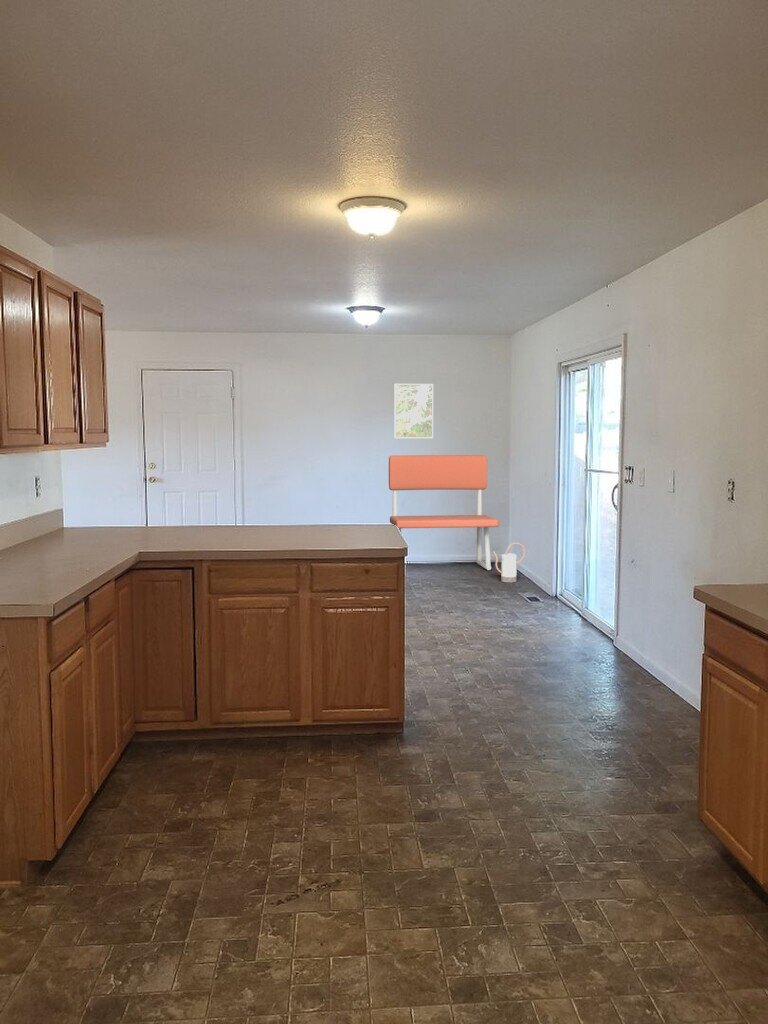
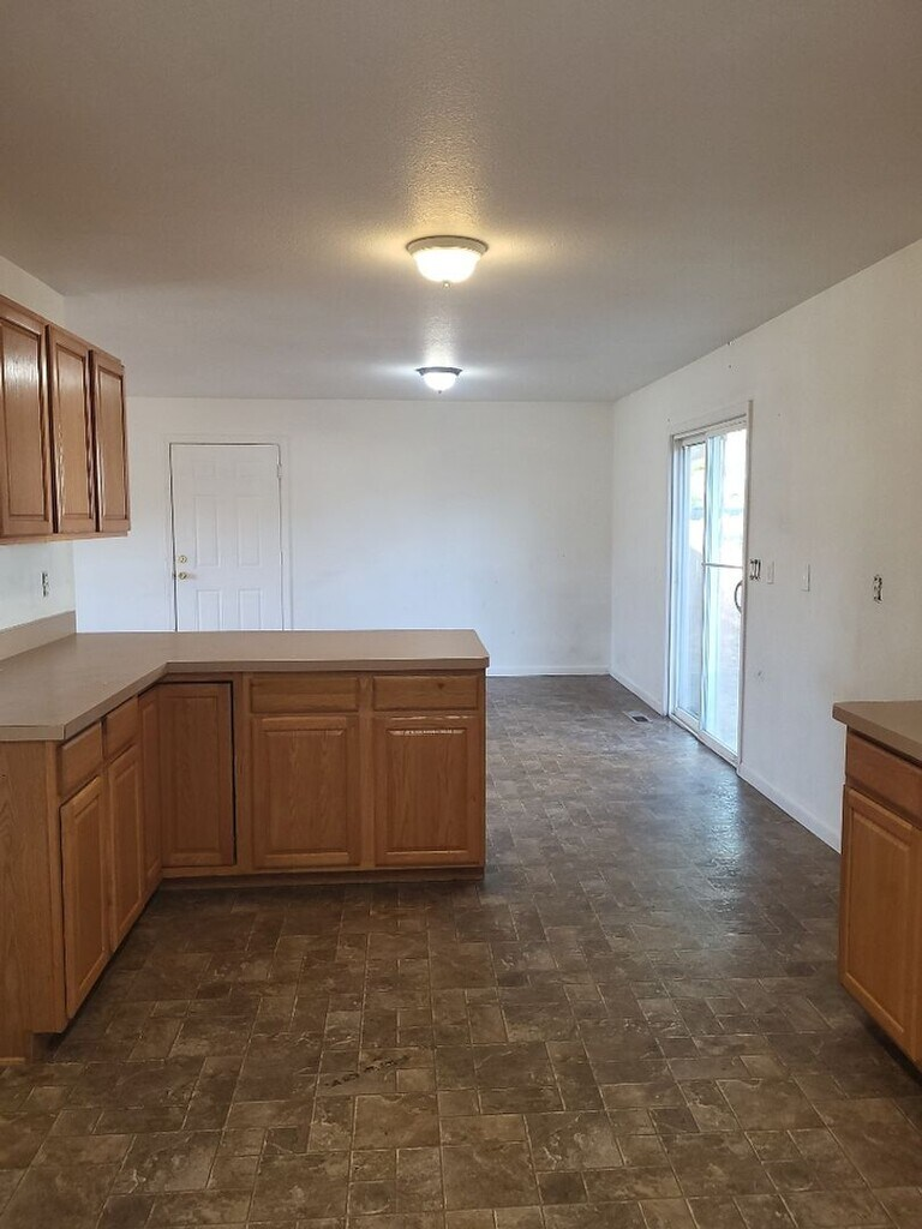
- watering can (508, 562)
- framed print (413, 411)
- bench (441, 515)
